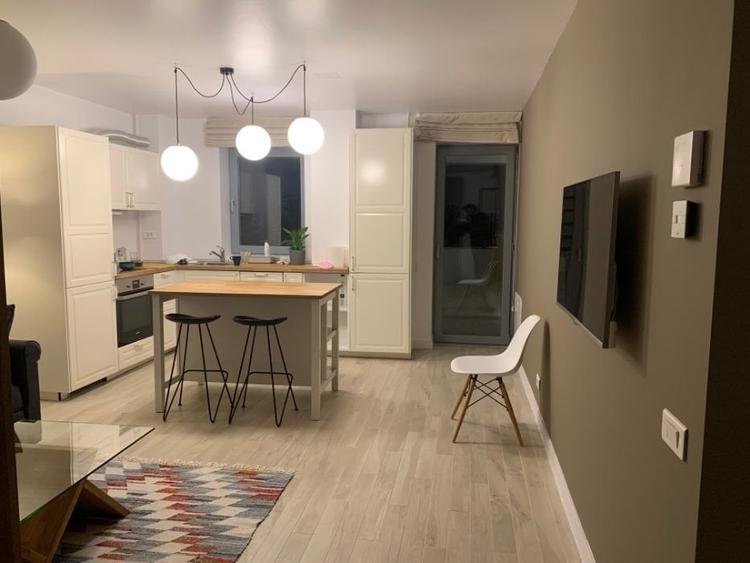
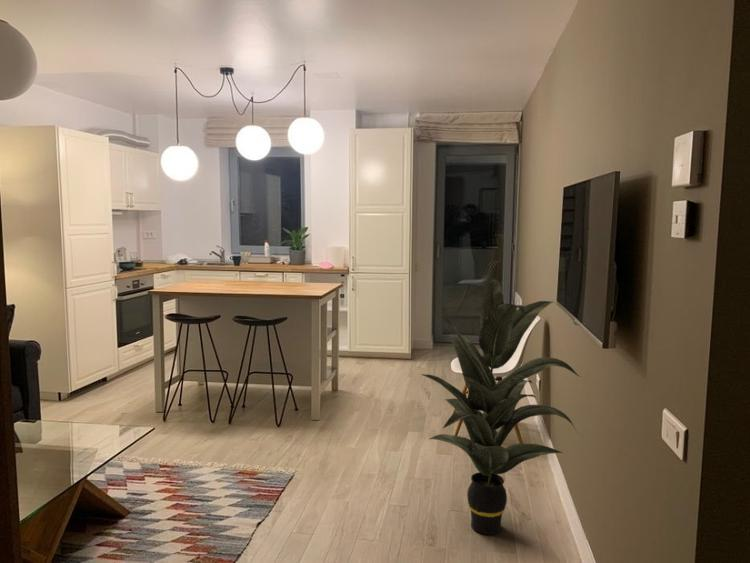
+ indoor plant (495, 405)
